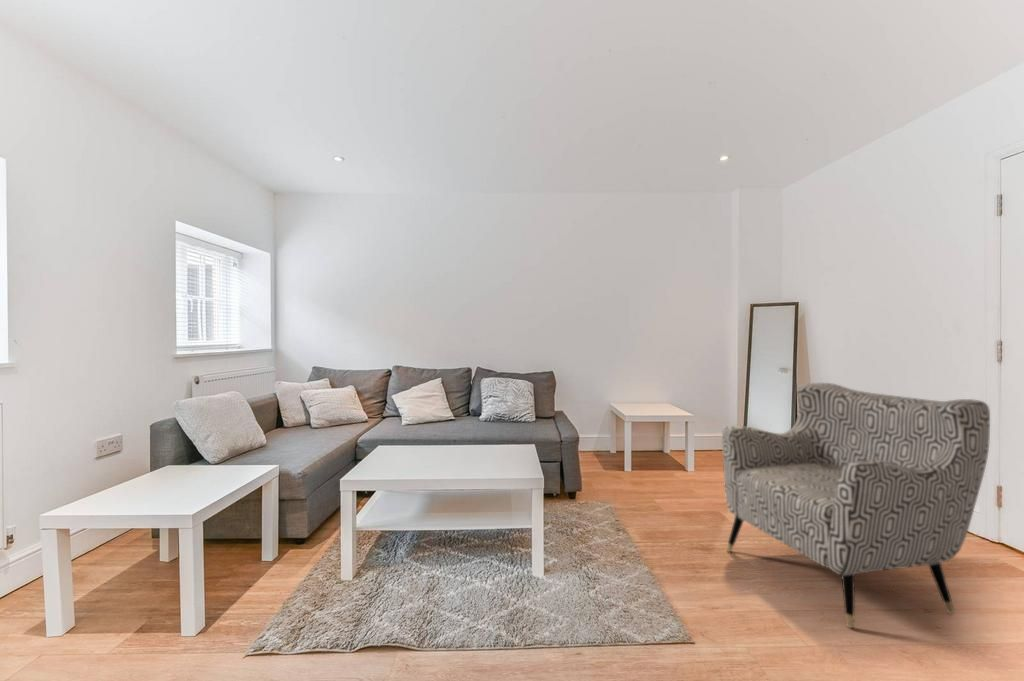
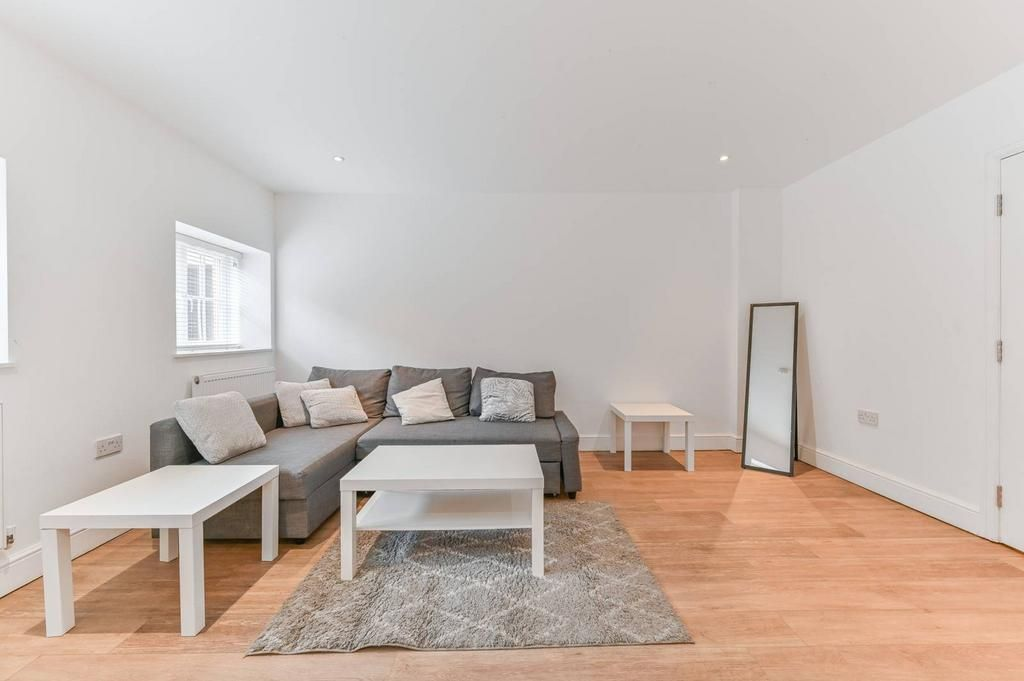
- armchair (842, 484)
